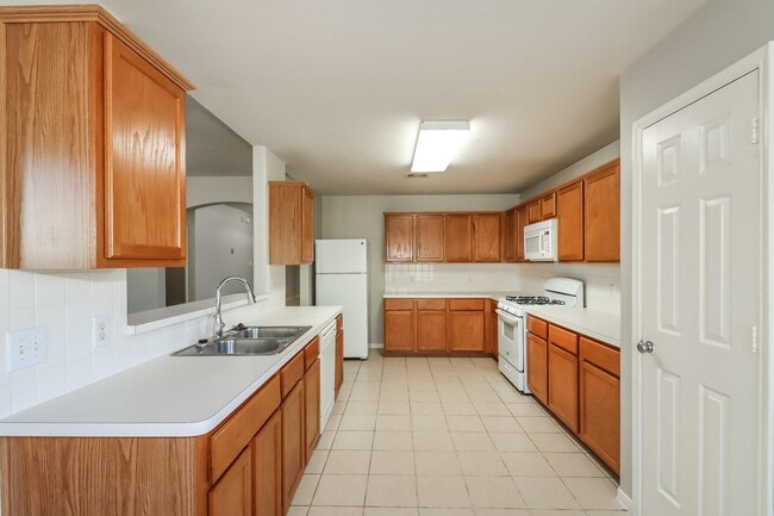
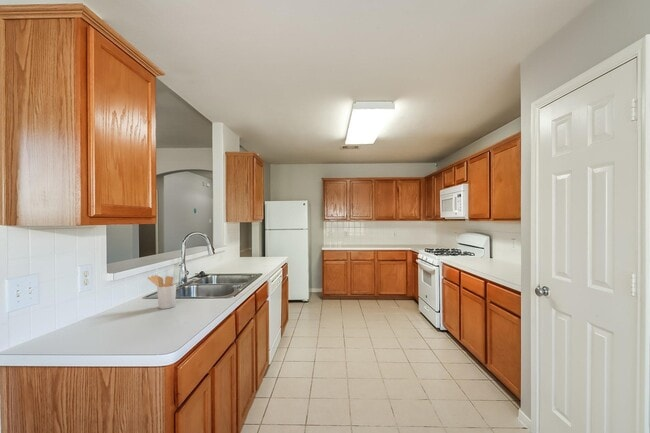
+ utensil holder (162, 290)
